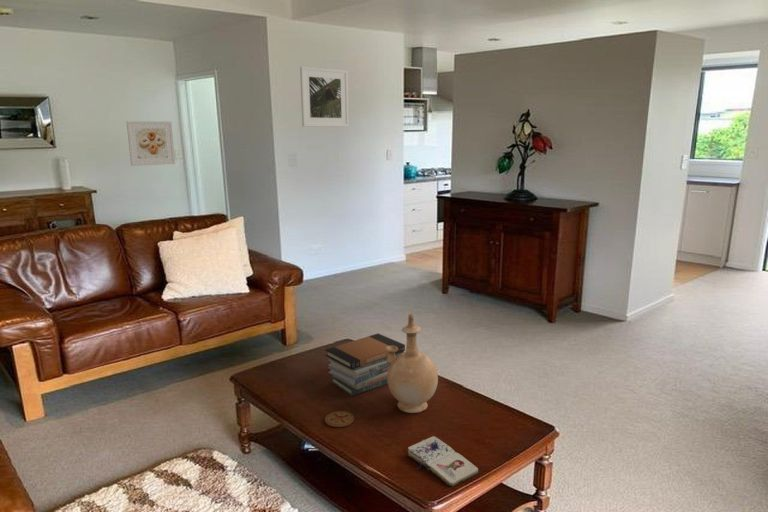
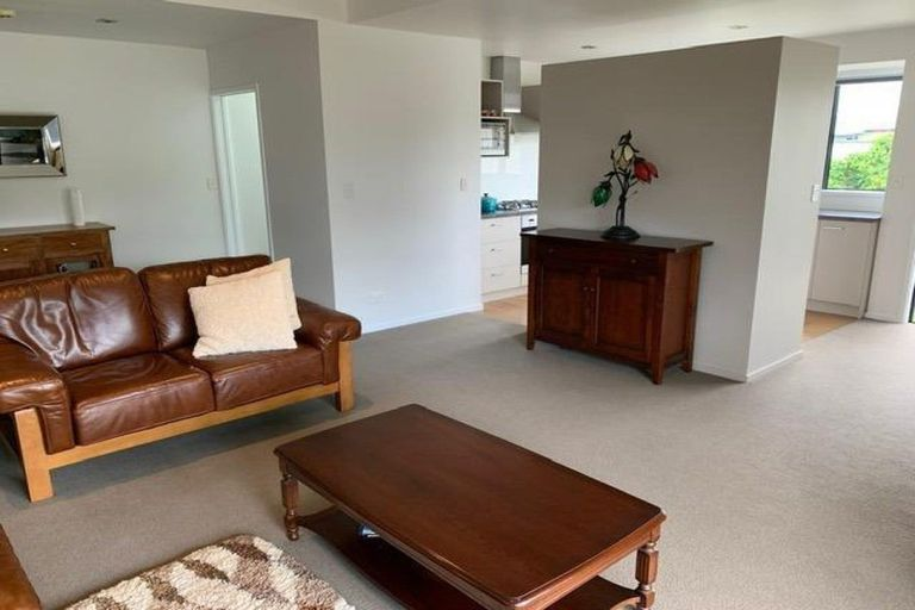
- book stack (366, 363)
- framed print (325, 98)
- paperback book (437, 457)
- vase (411, 360)
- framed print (151, 143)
- coaster (339, 419)
